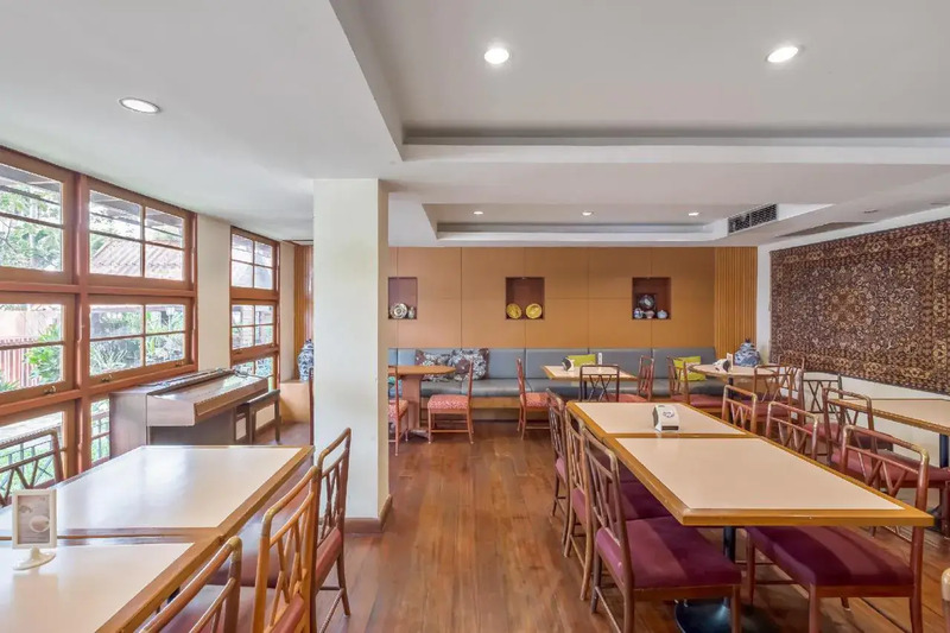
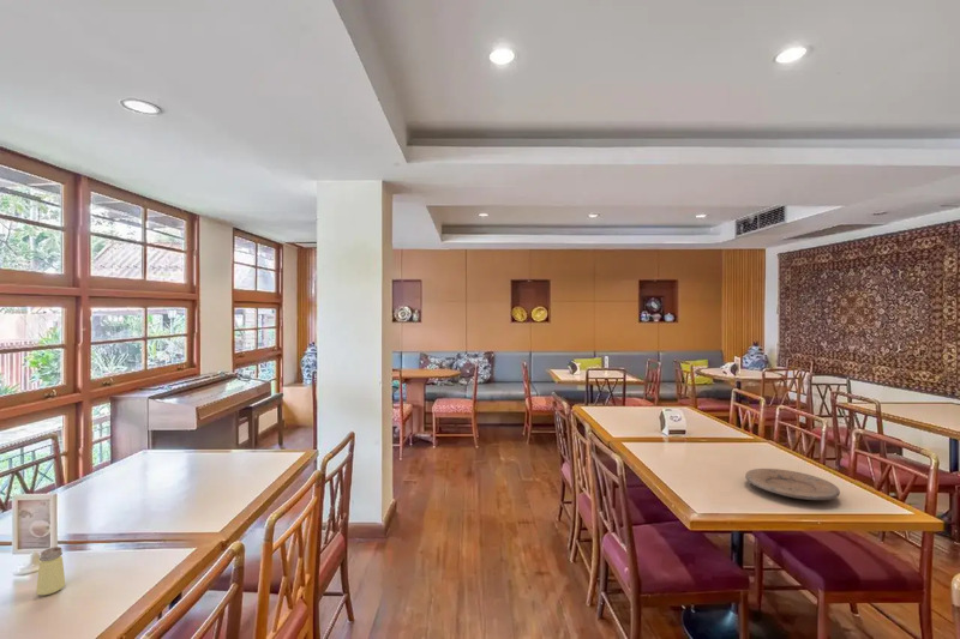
+ plate (790, 486)
+ saltshaker (50, 569)
